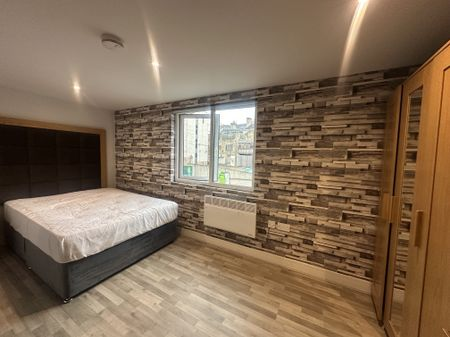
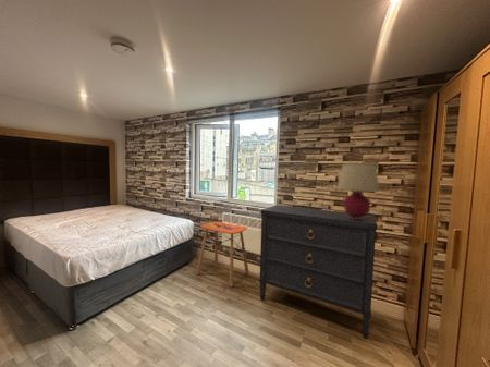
+ side table (221, 247)
+ table lamp (357, 191)
+ dresser (314, 259)
